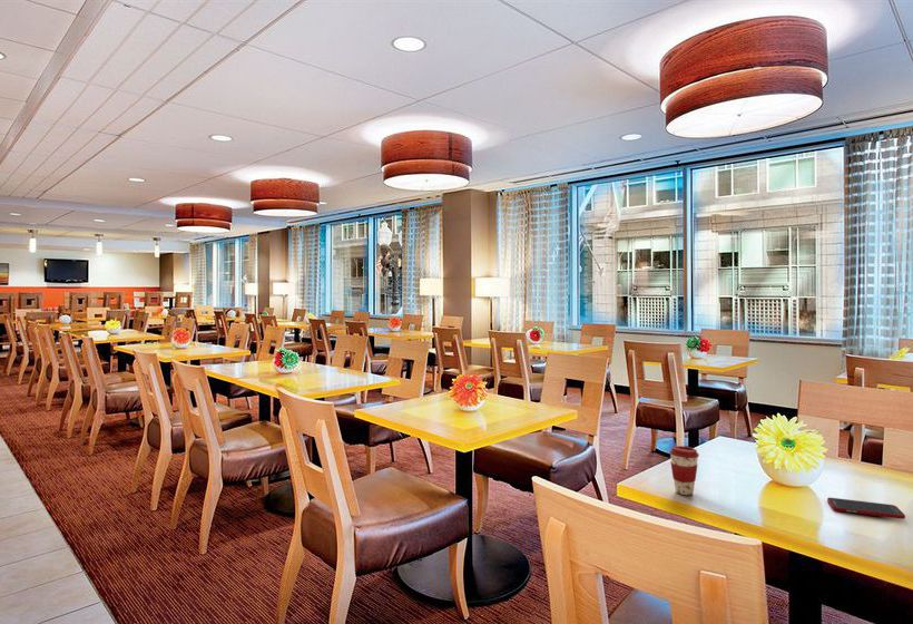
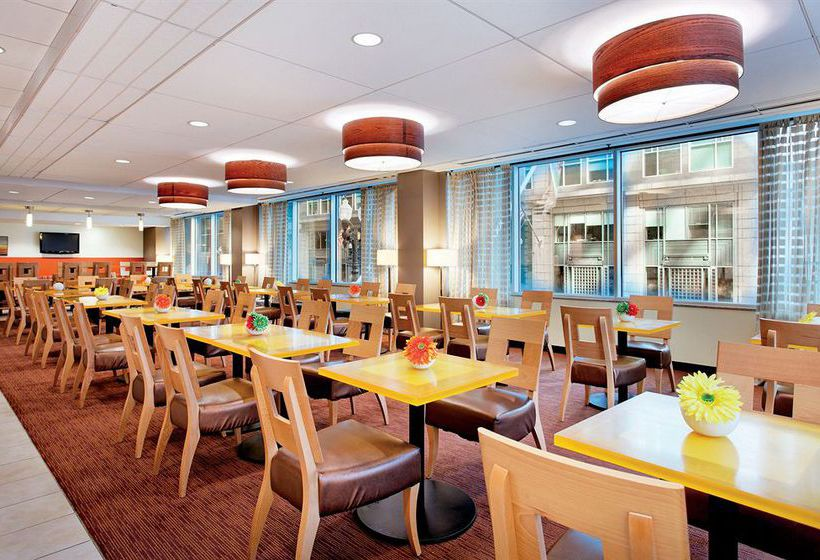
- coffee cup (684, 470)
- cell phone (864, 507)
